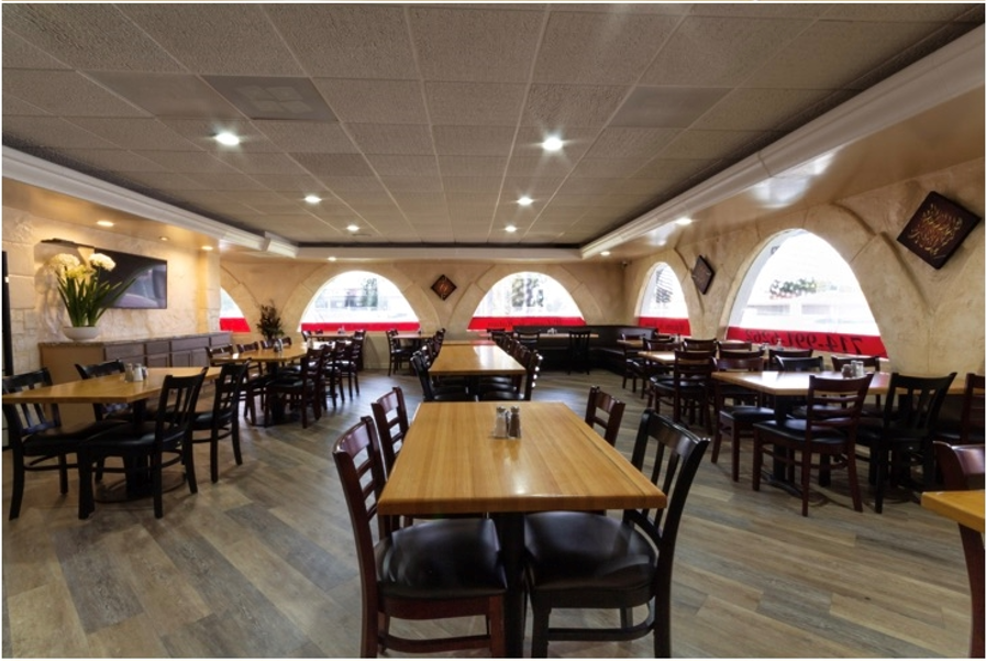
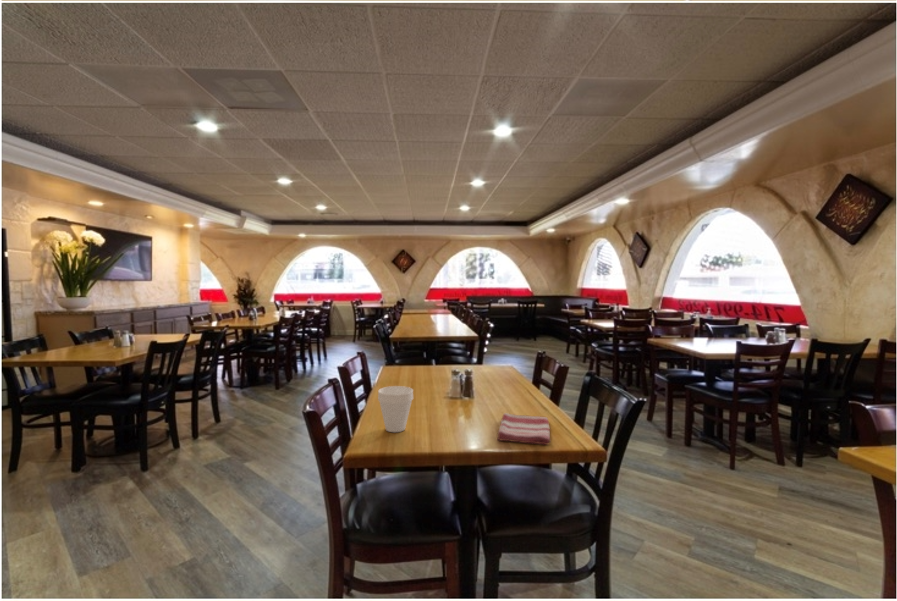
+ cup (395, 409)
+ dish towel (524, 426)
